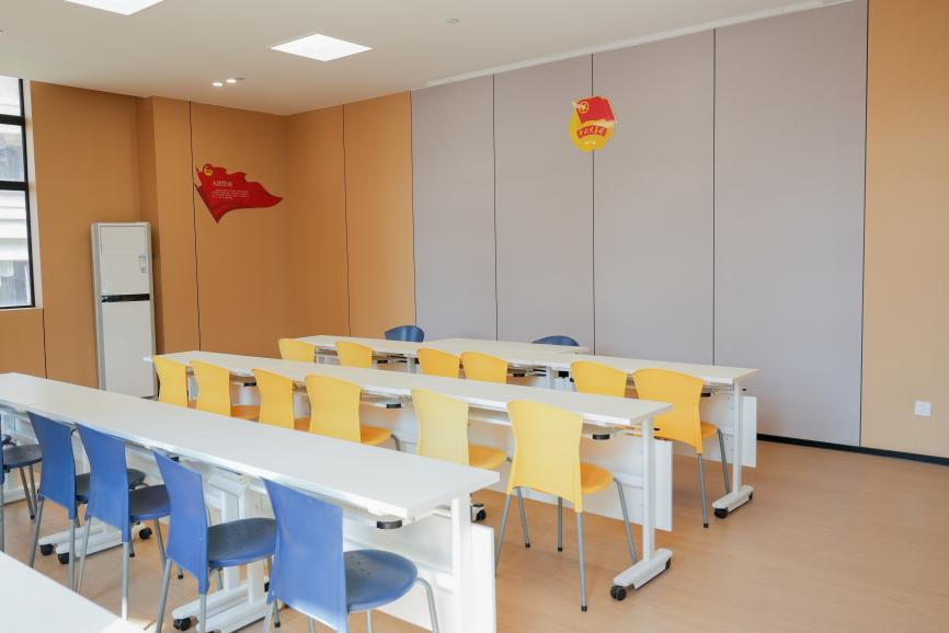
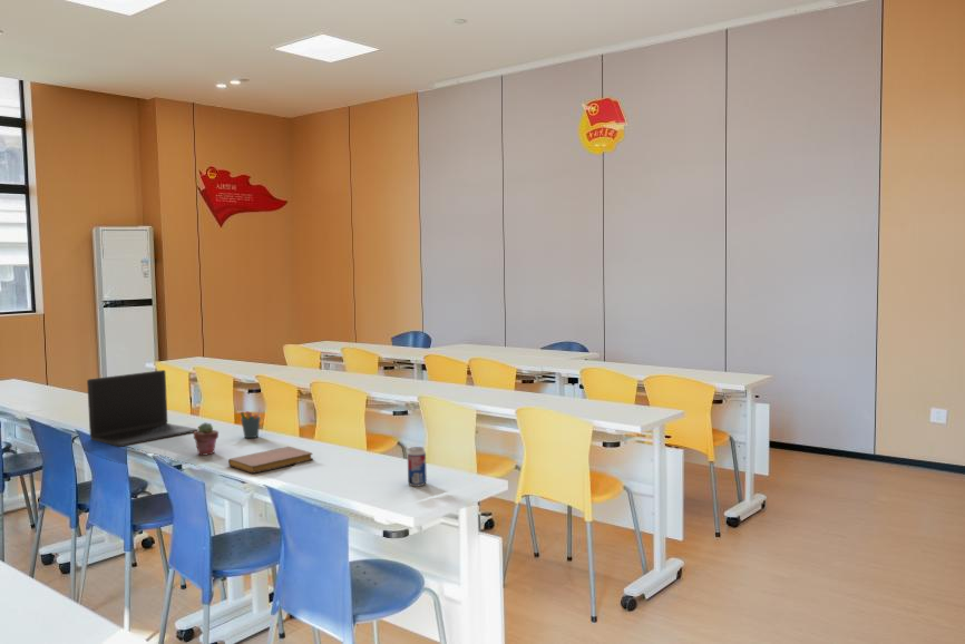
+ potted succulent (205, 438)
+ pen holder (251, 421)
+ beverage can (417, 466)
+ notebook (271, 458)
+ laptop (144, 406)
